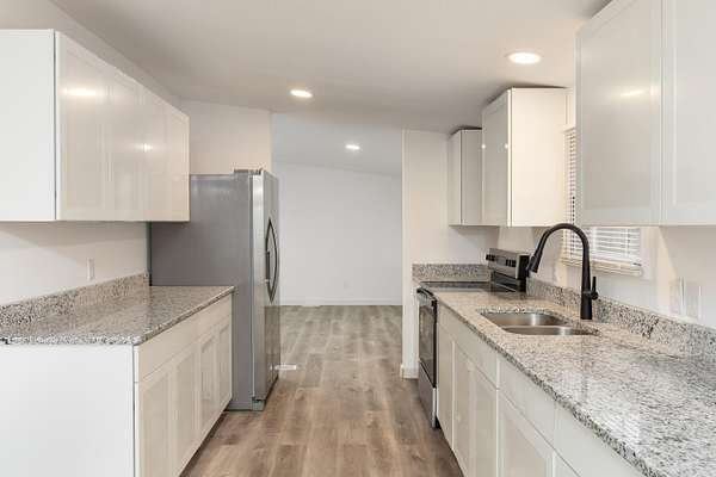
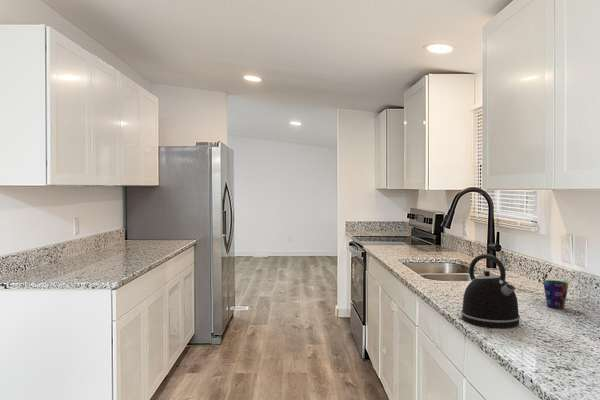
+ cup (557, 295)
+ kettle (489, 287)
